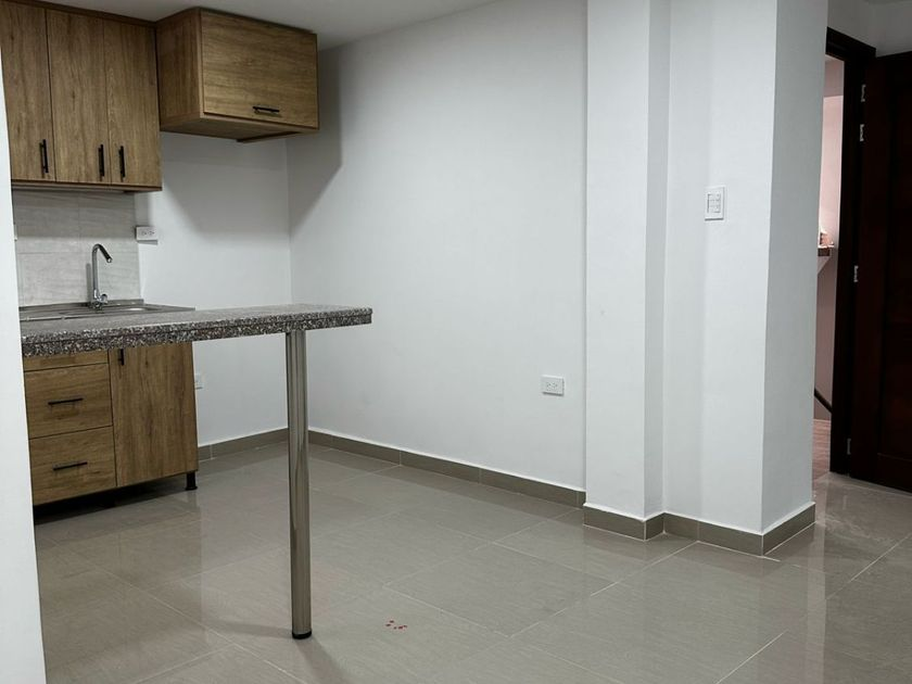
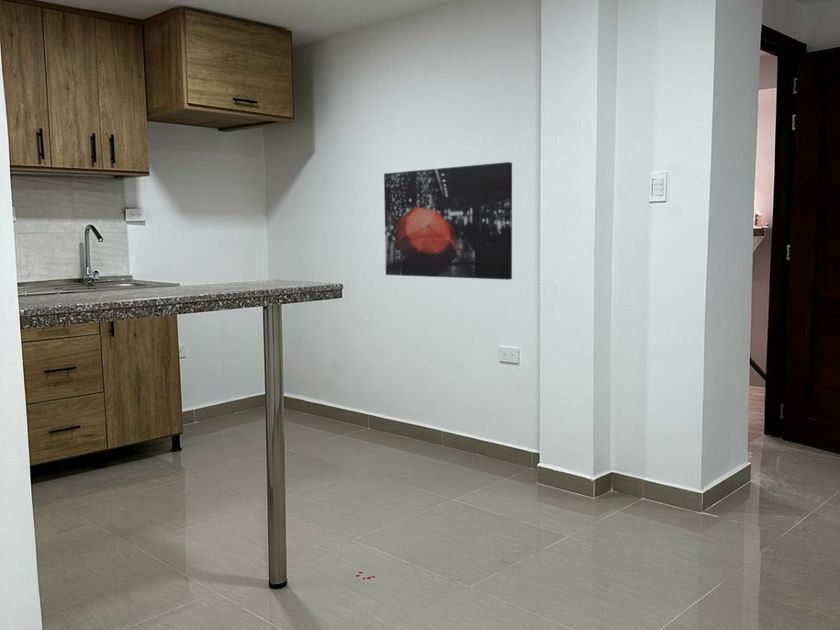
+ wall art (444, 223)
